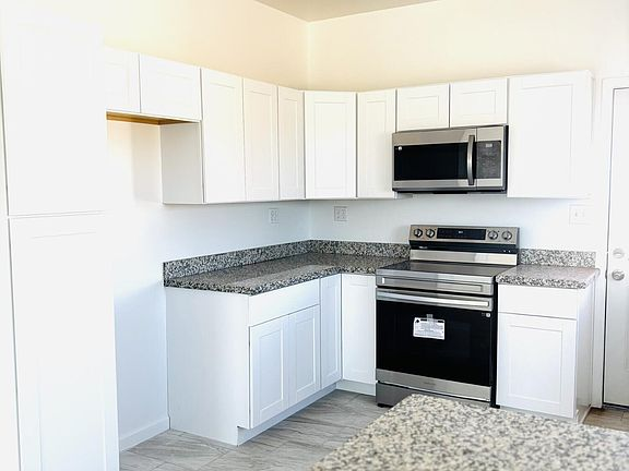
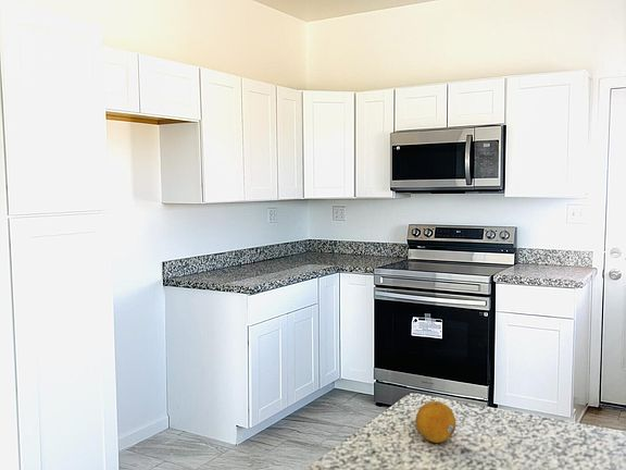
+ fruit (435, 421)
